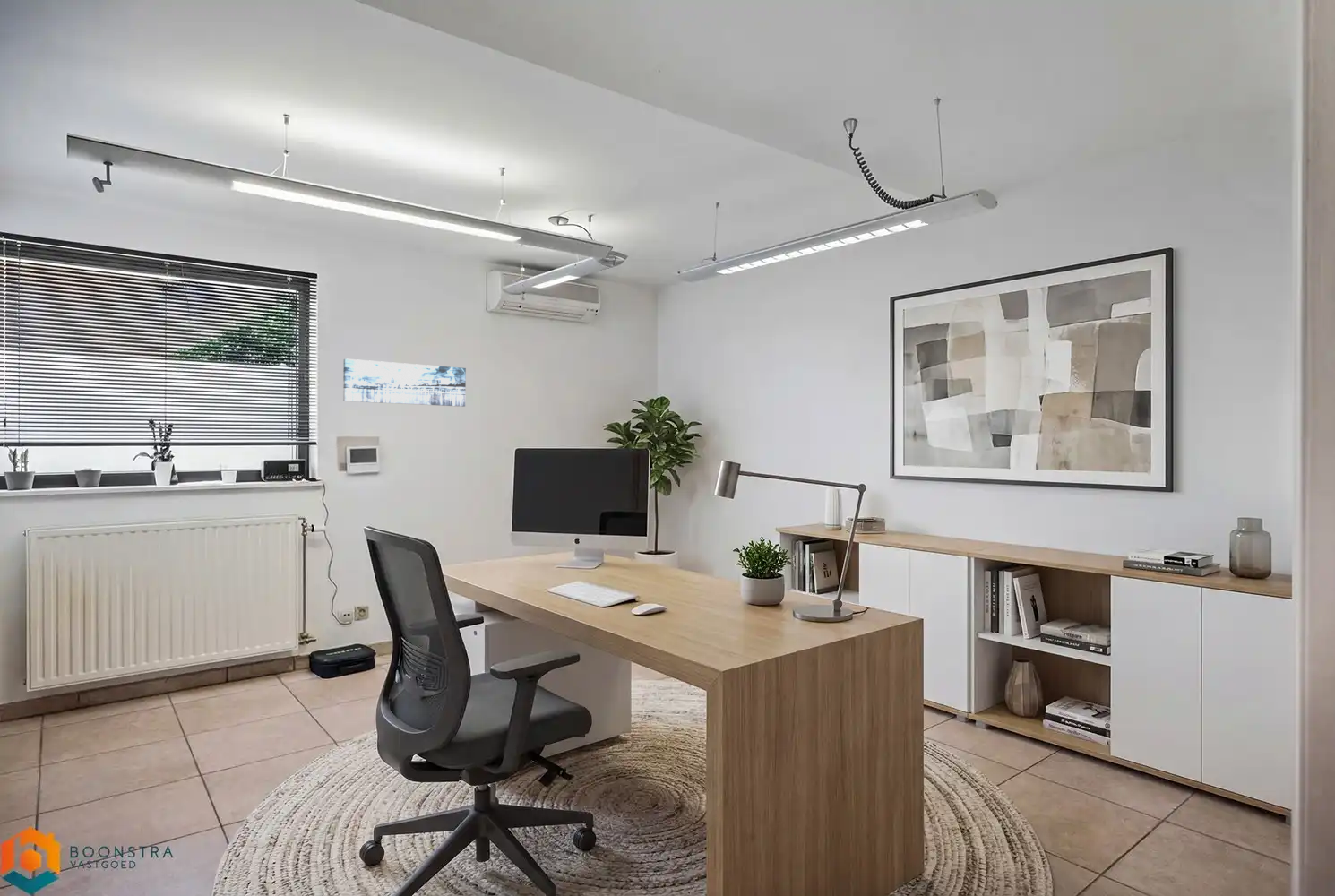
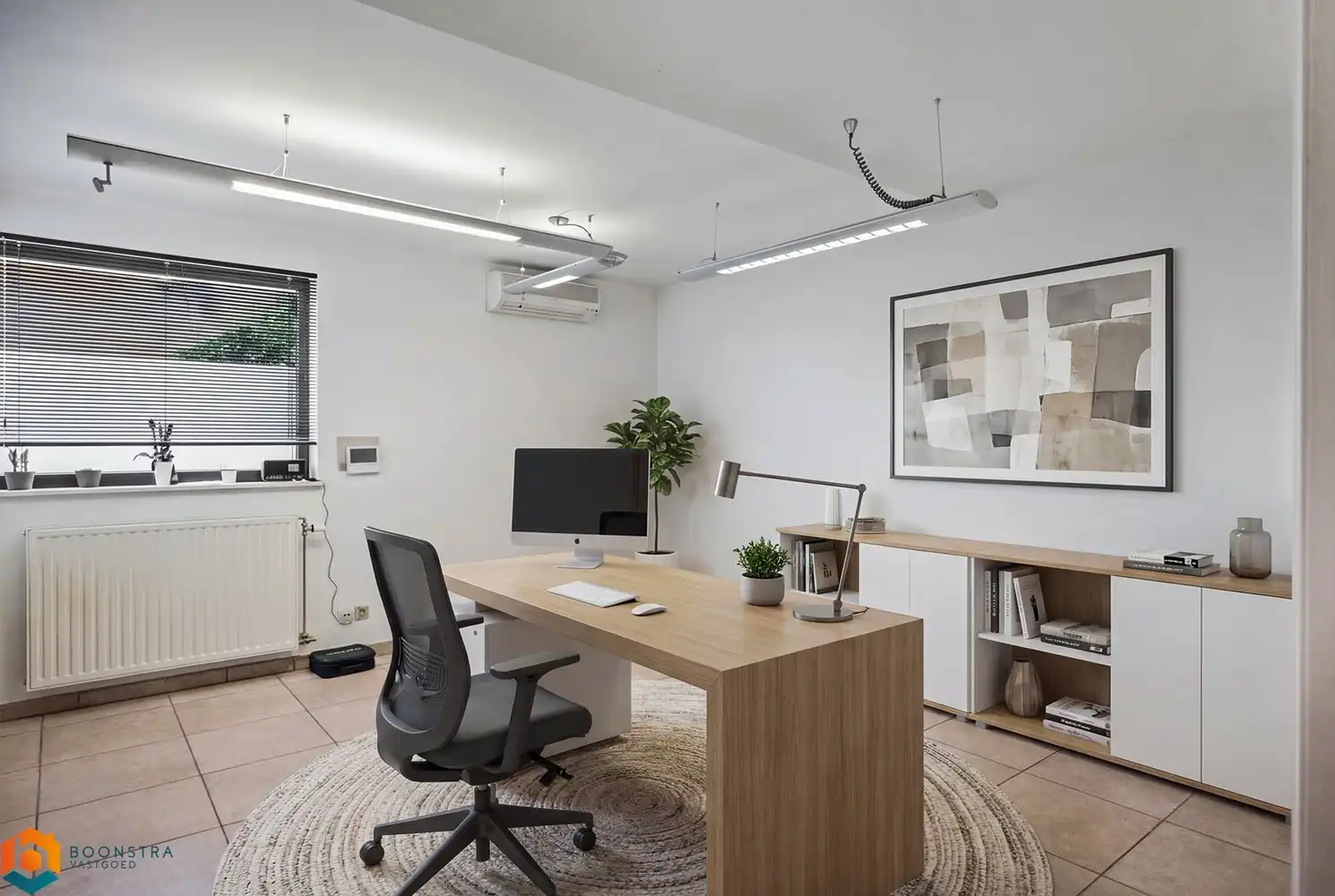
- wall art (407, 383)
